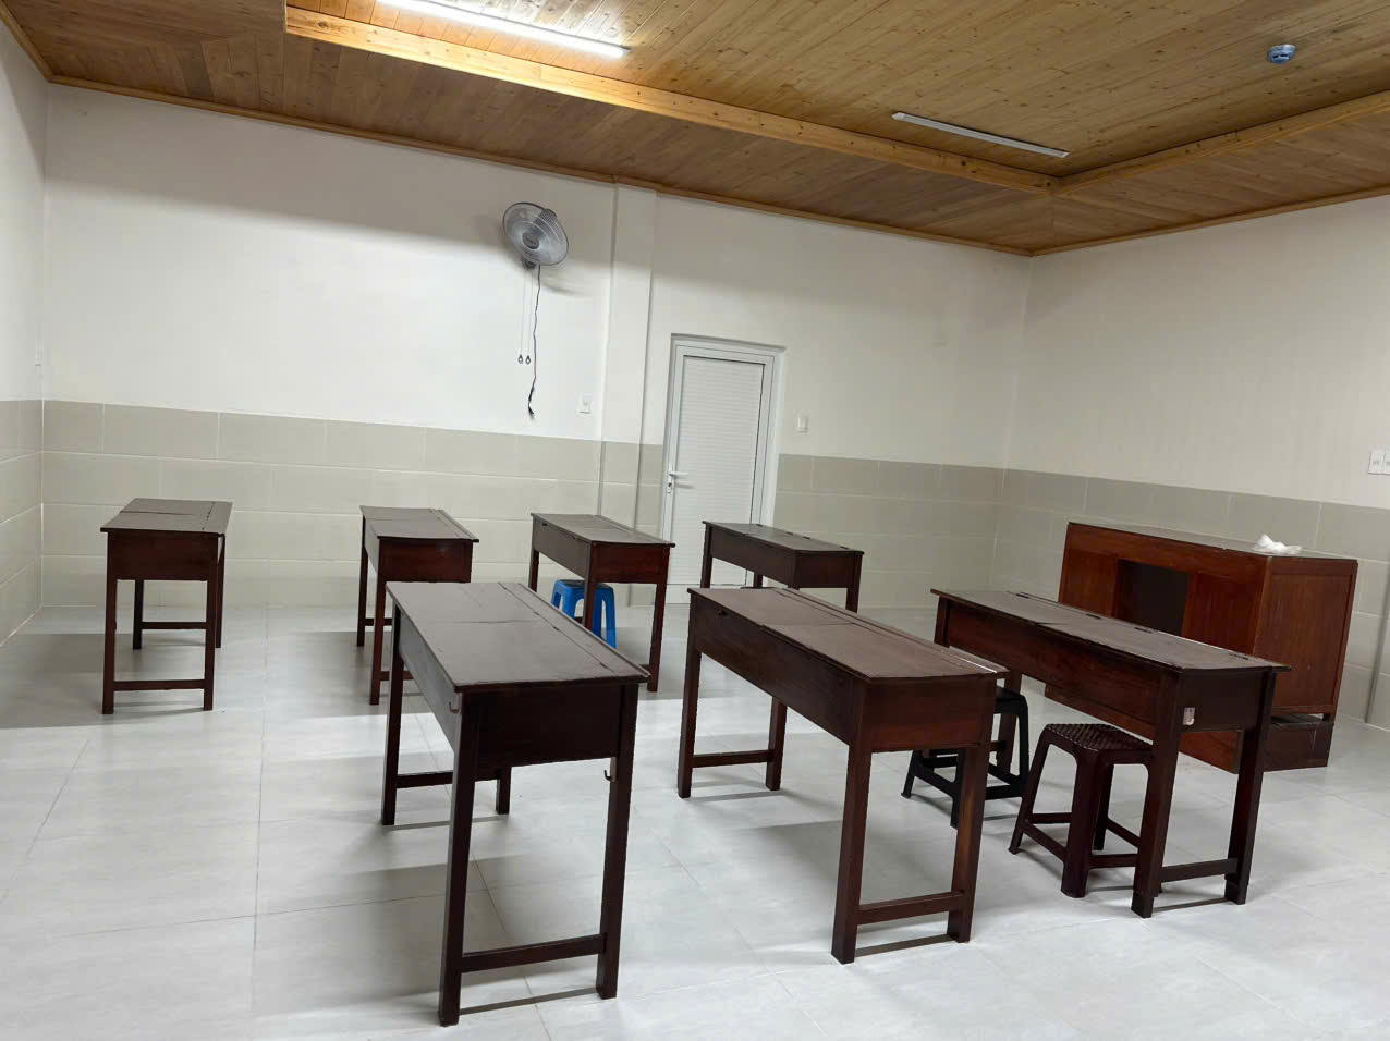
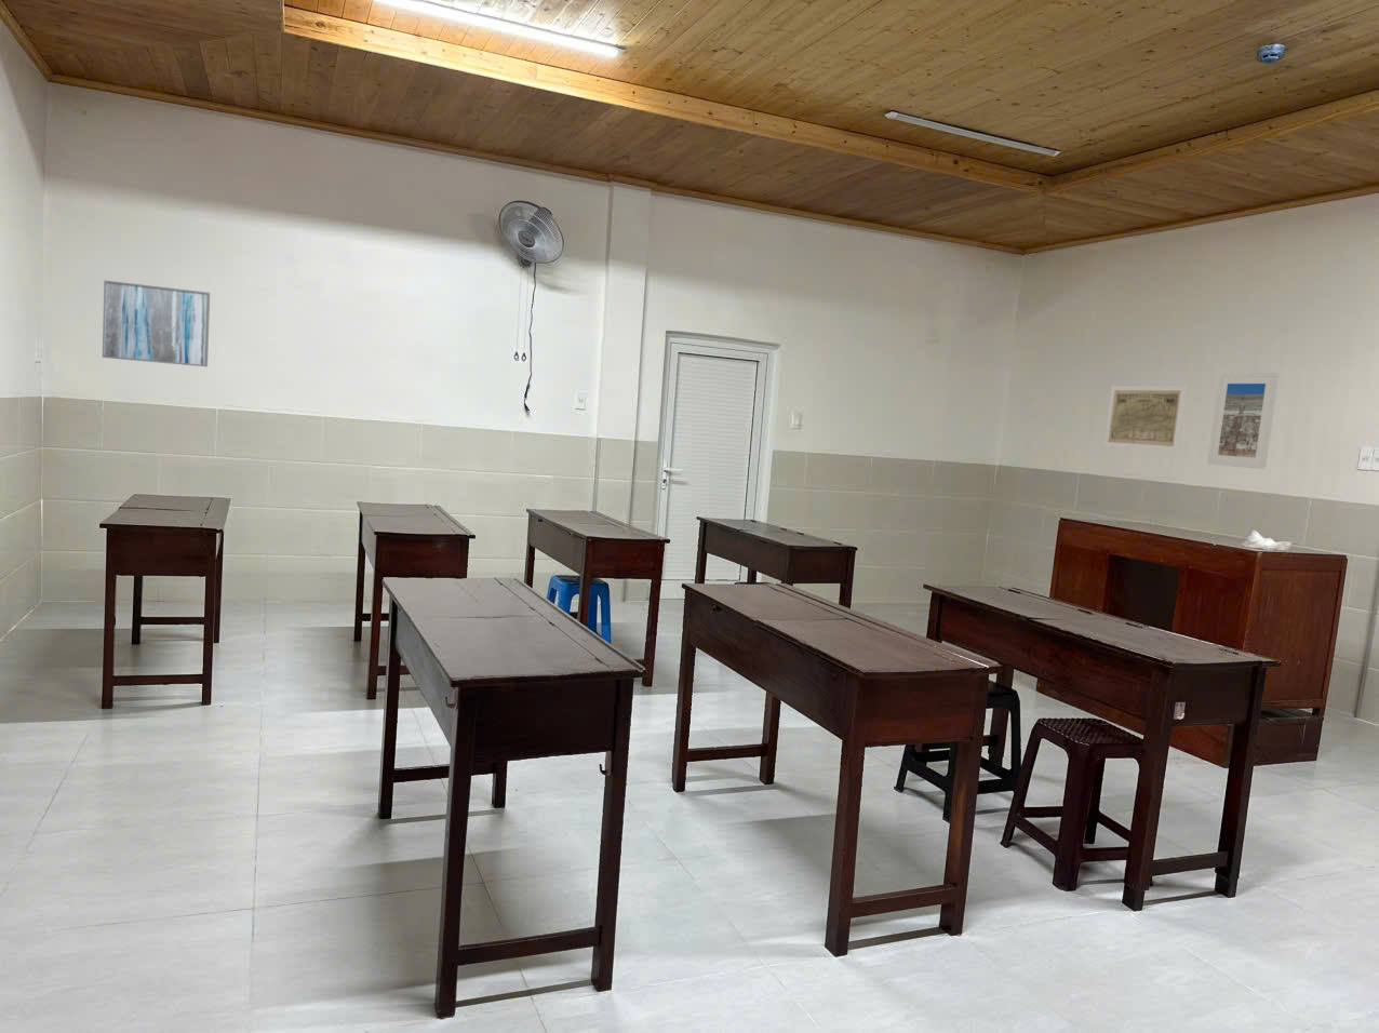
+ wall art (156, 324)
+ map (1144, 417)
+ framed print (1241, 419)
